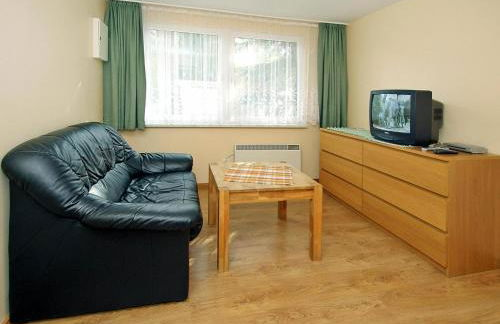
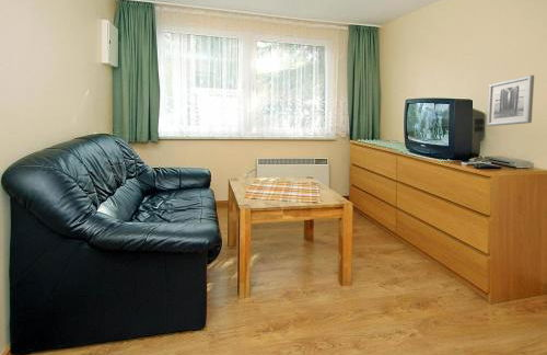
+ wall art (509, 102)
